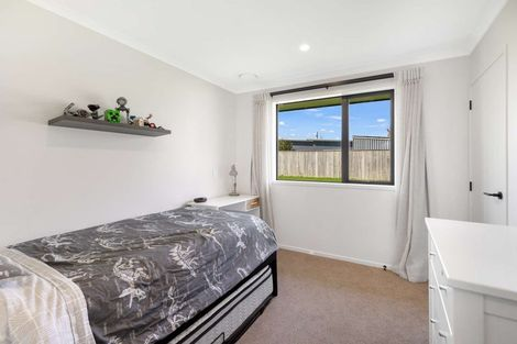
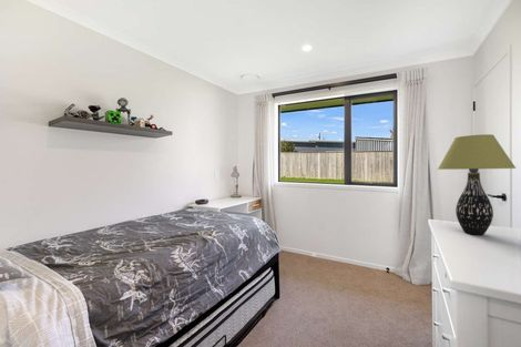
+ table lamp (473, 184)
